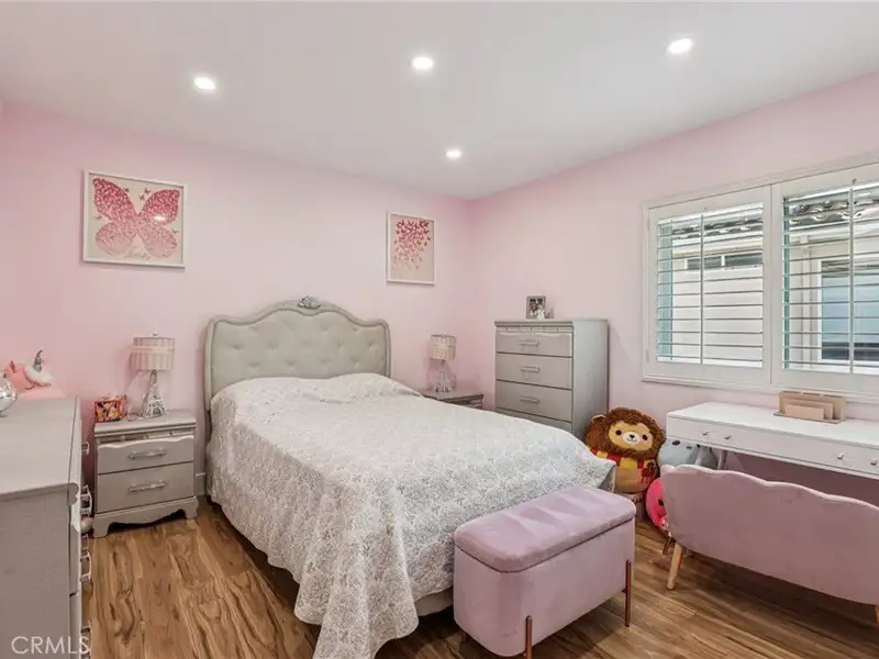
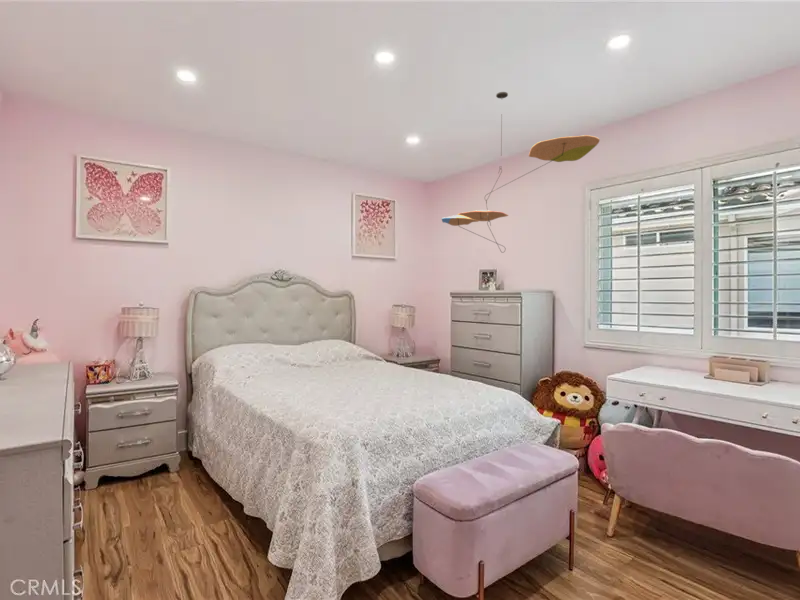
+ ceiling mobile (517, 178)
